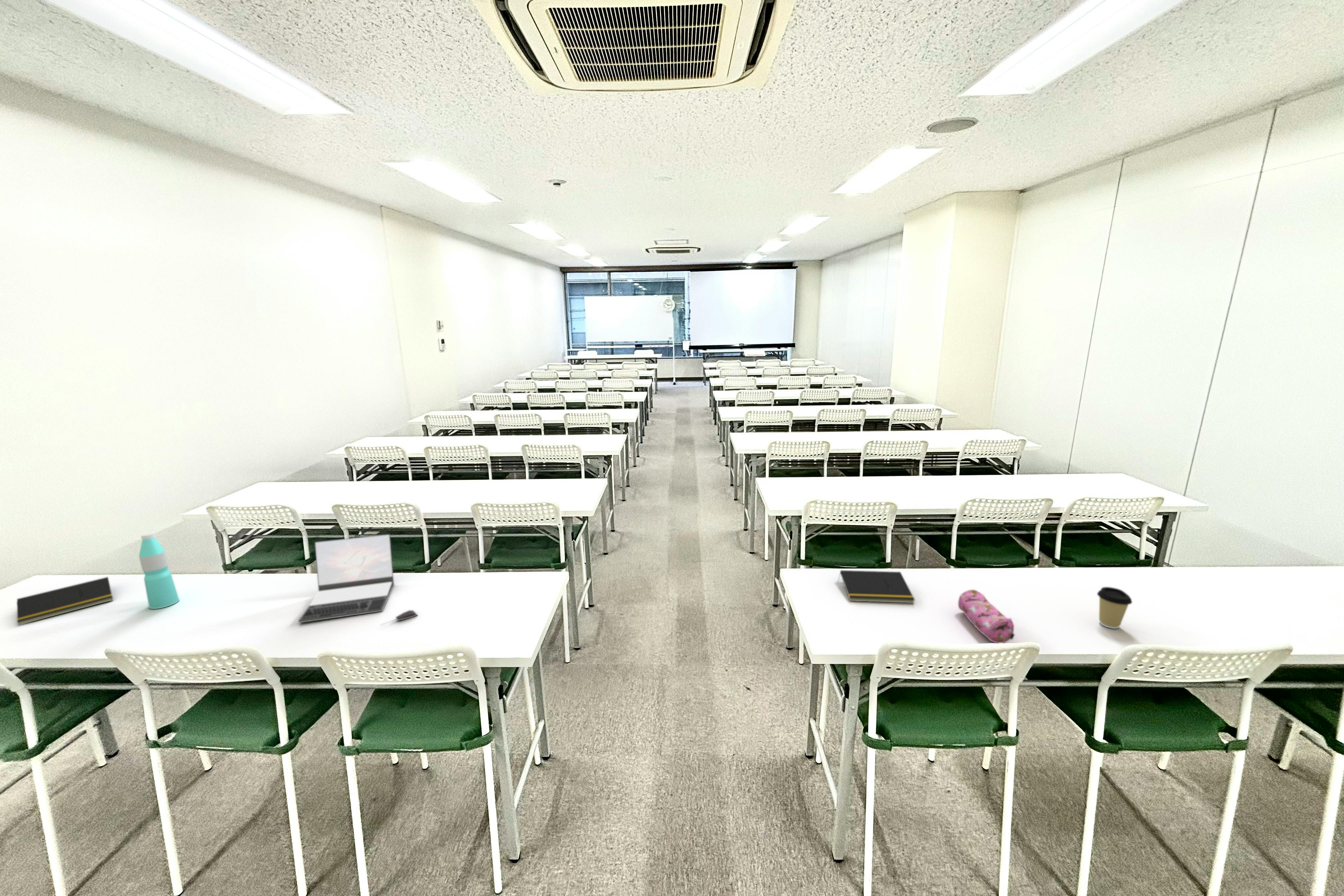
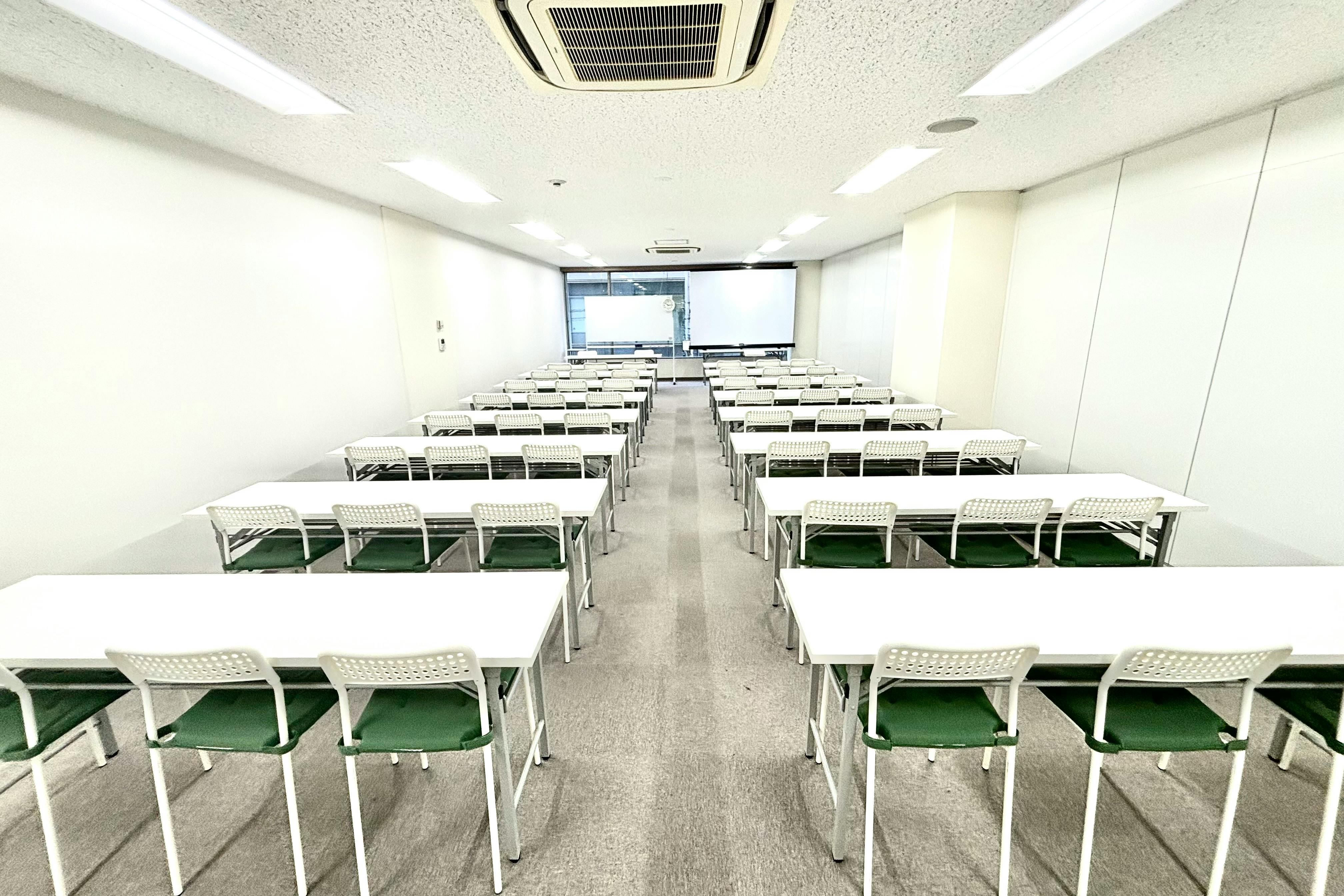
- laptop (347, 575)
- computer mouse (398, 618)
- water bottle (156, 569)
- notepad (66, 599)
- coffee cup (1112, 608)
- pencil case (985, 615)
- notepad (876, 586)
